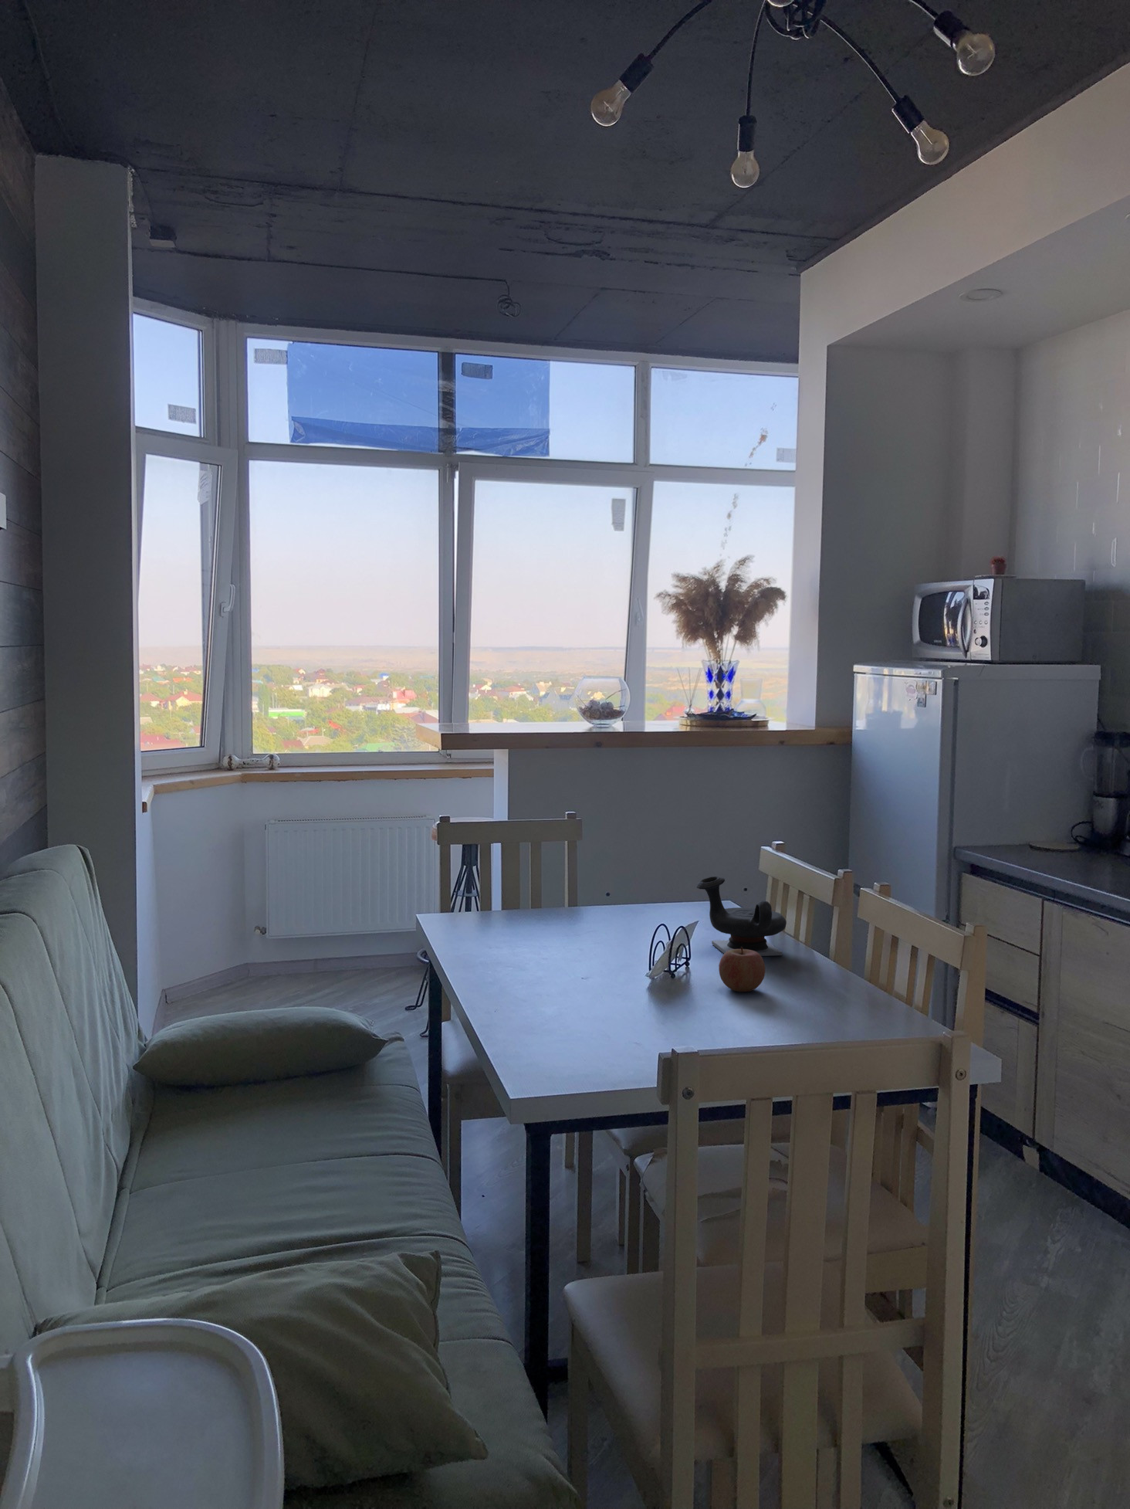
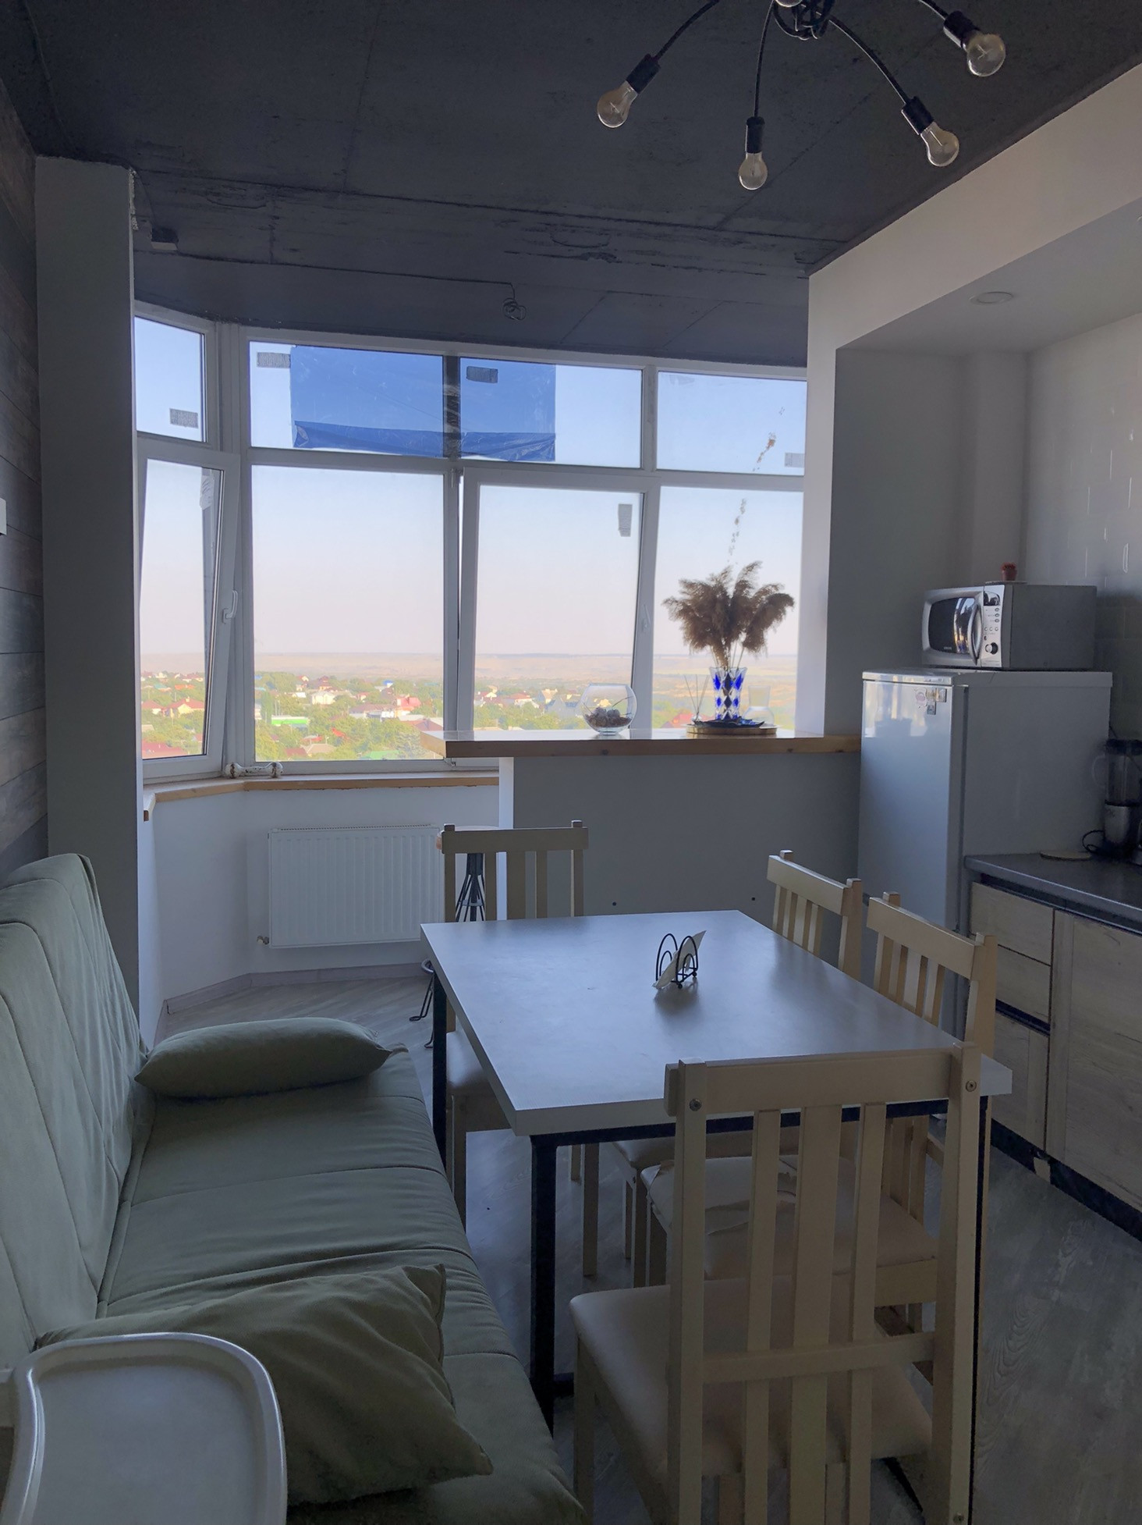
- apple (742, 968)
- teapot (743, 915)
